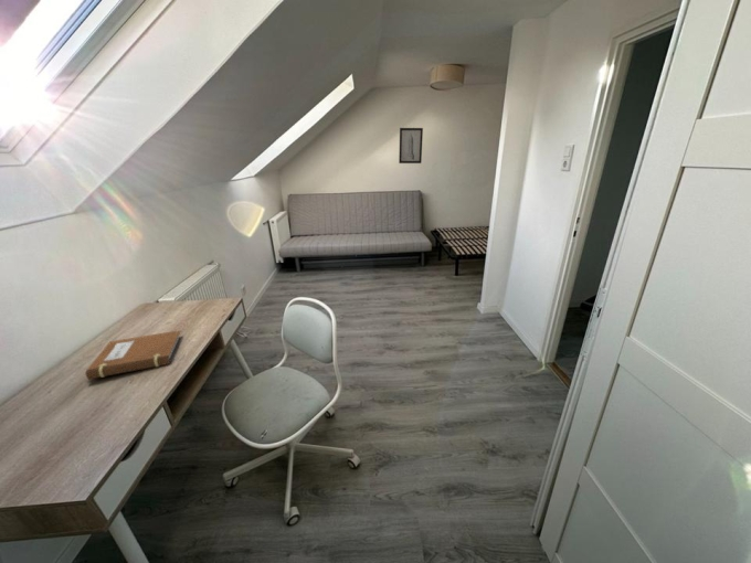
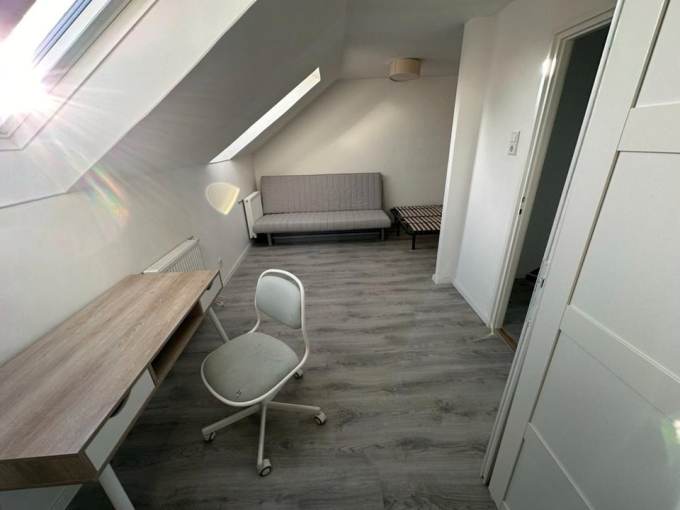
- wall art (410, 146)
- notebook (137, 353)
